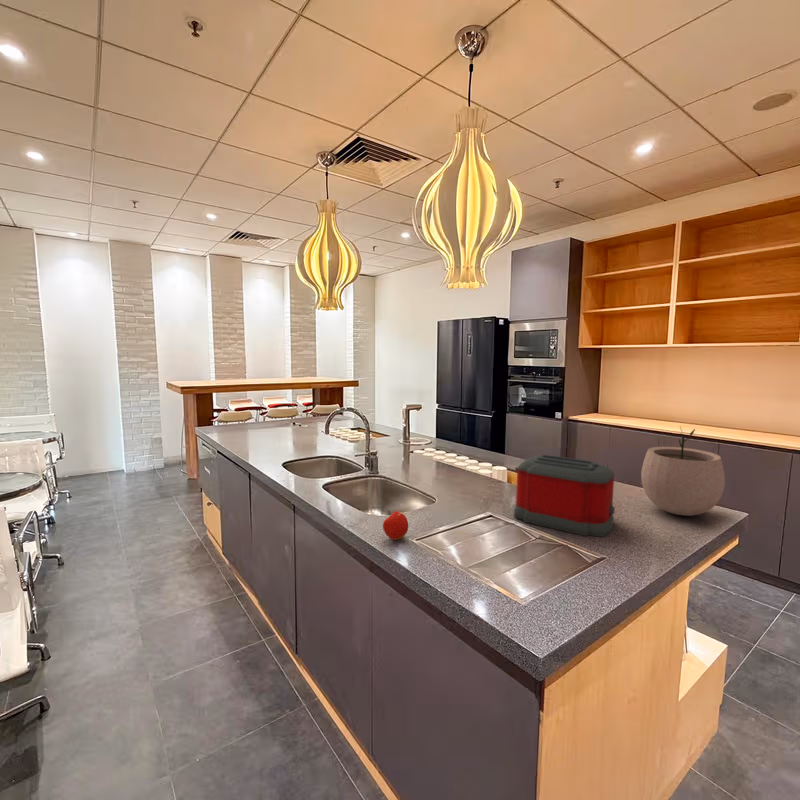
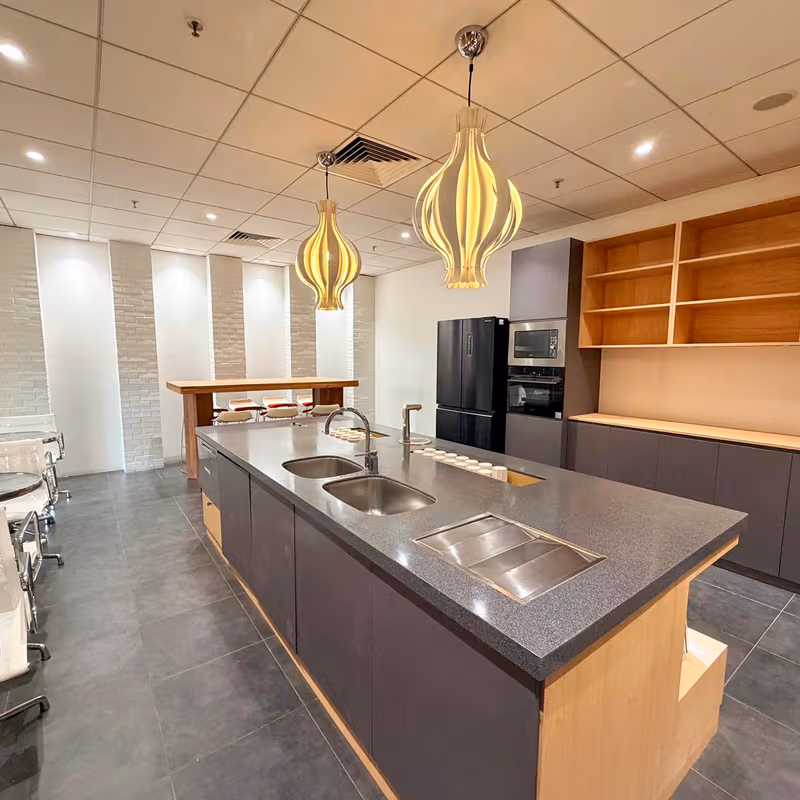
- plant pot (681, 469)
- toaster (561, 489)
- fruit (395, 524)
